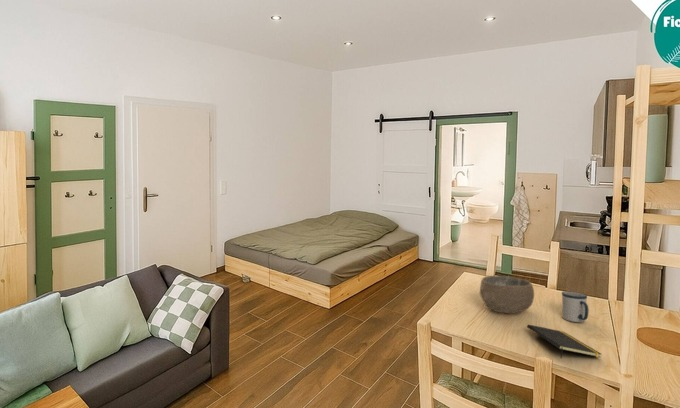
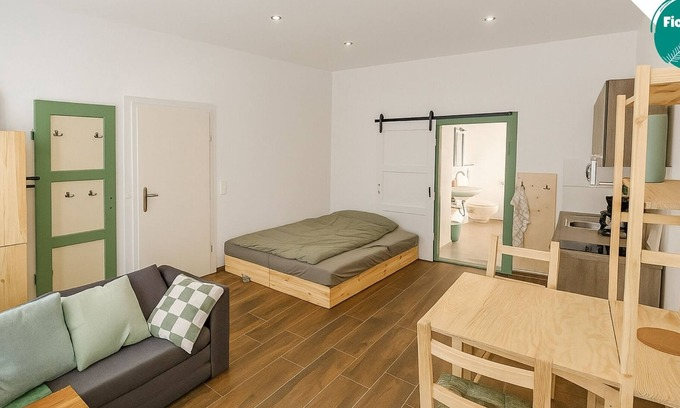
- mug (575, 307)
- notepad (561, 339)
- bowl (506, 295)
